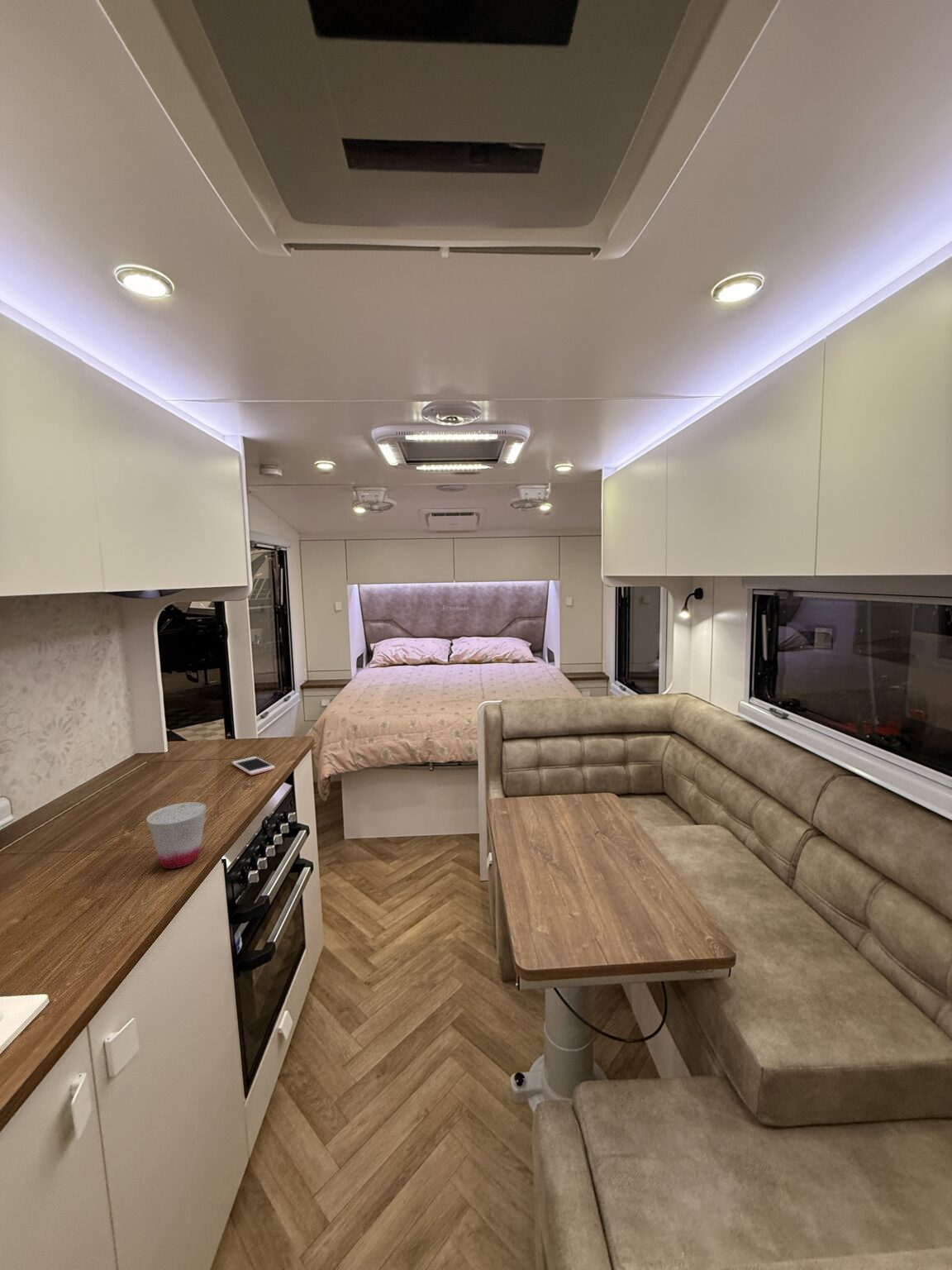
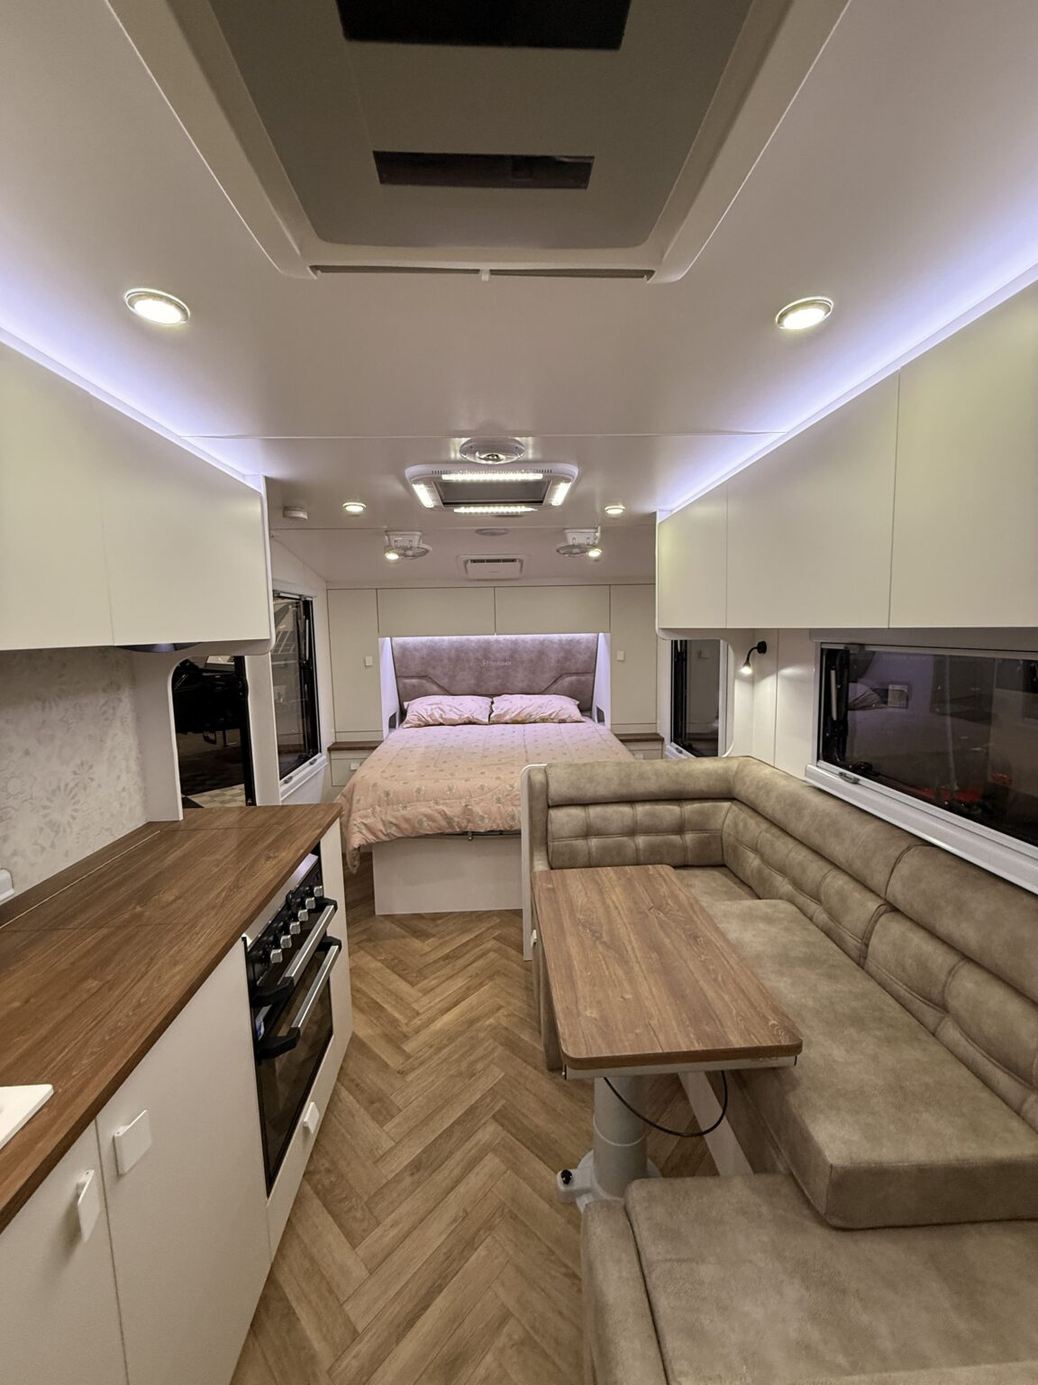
- cup (178, 837)
- cell phone (253, 765)
